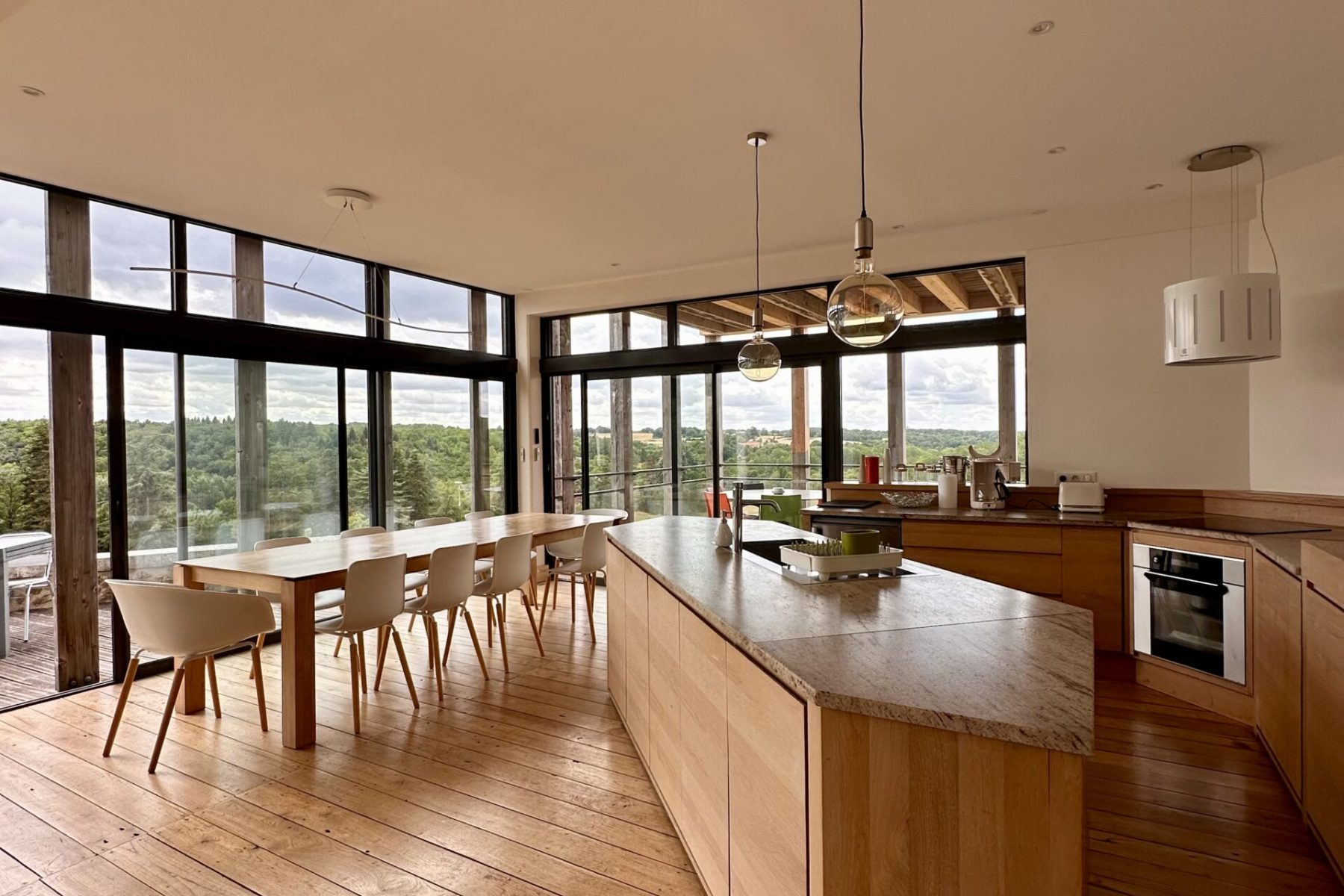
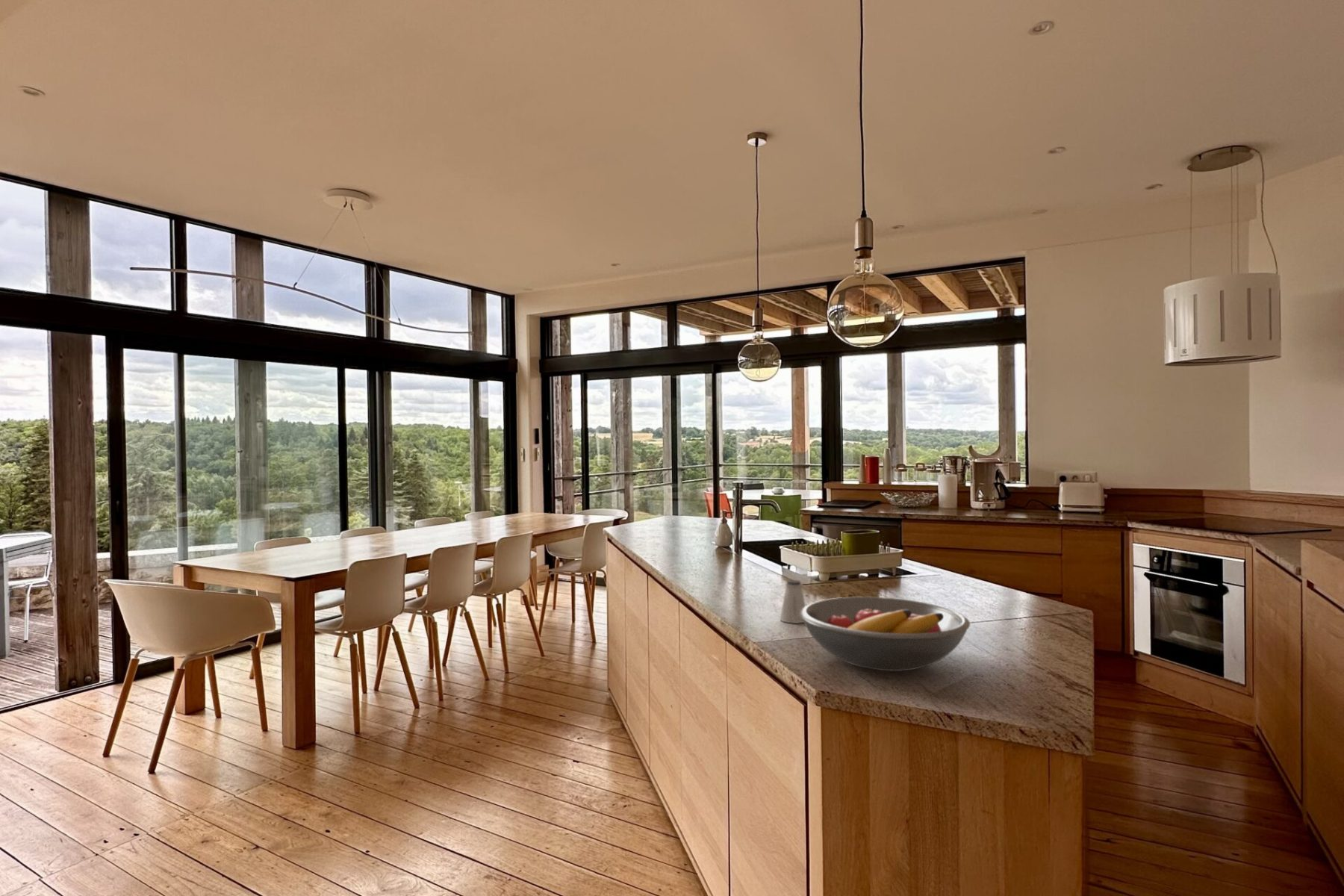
+ saltshaker (794, 600)
+ fruit bowl (882, 631)
